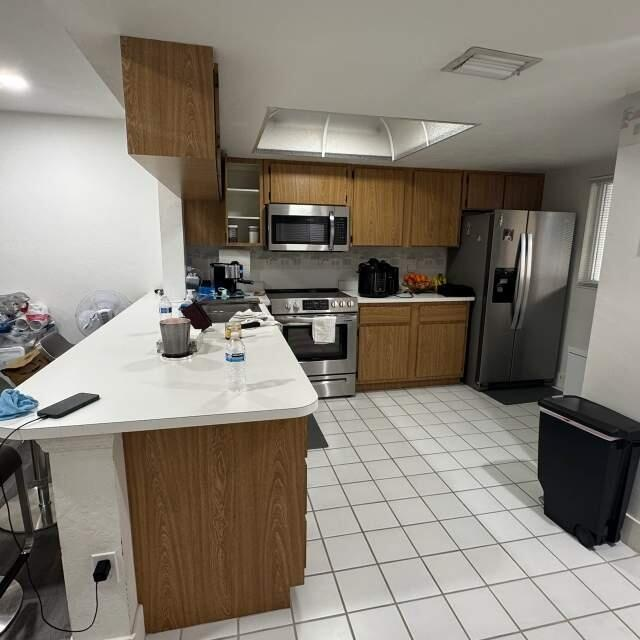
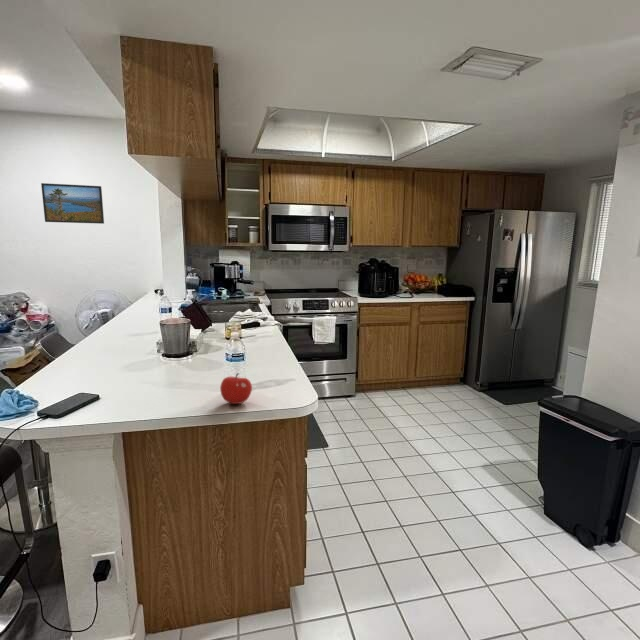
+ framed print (73, 203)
+ fruit (236, 387)
